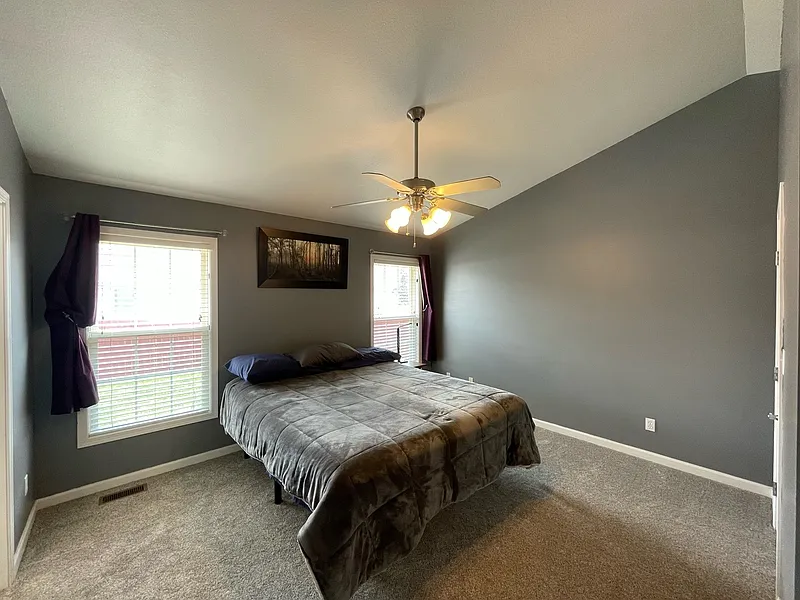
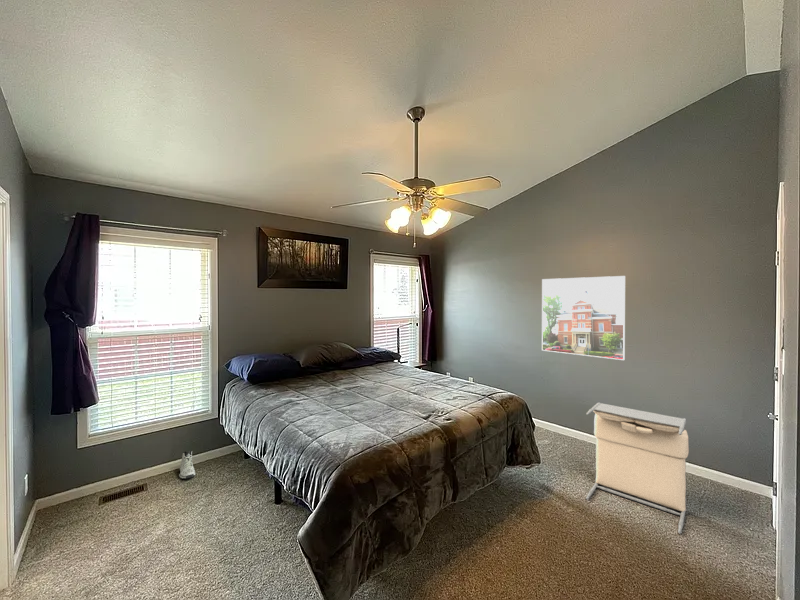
+ laundry hamper (634, 460)
+ sneaker (186, 463)
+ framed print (580, 316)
